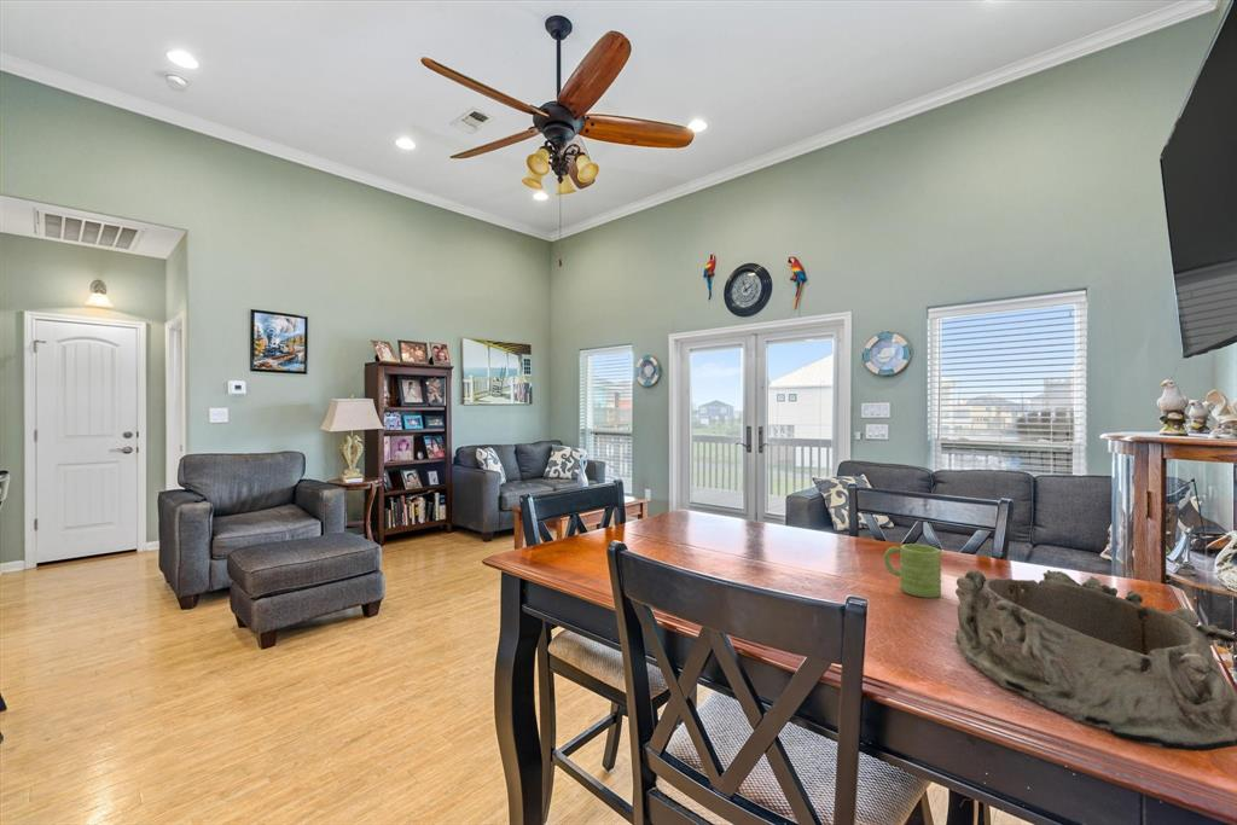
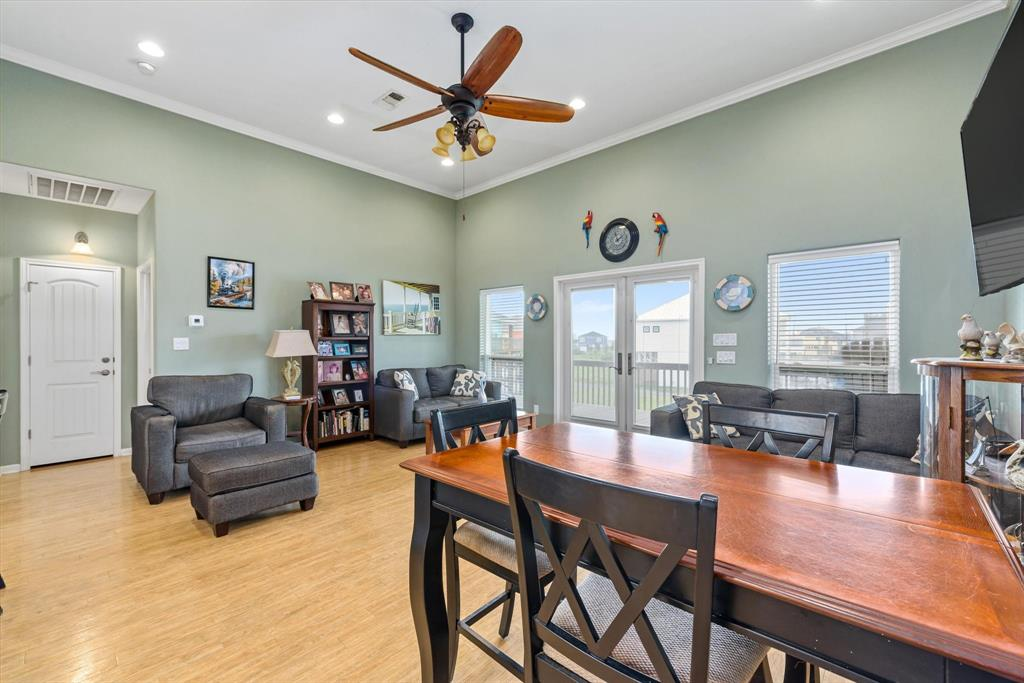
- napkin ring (1079, 634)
- mug (911, 568)
